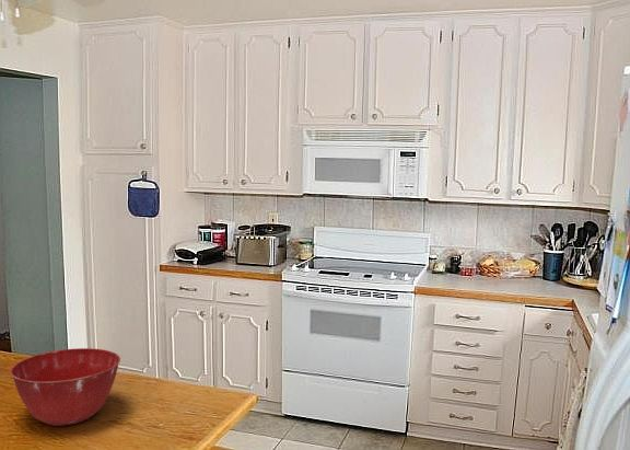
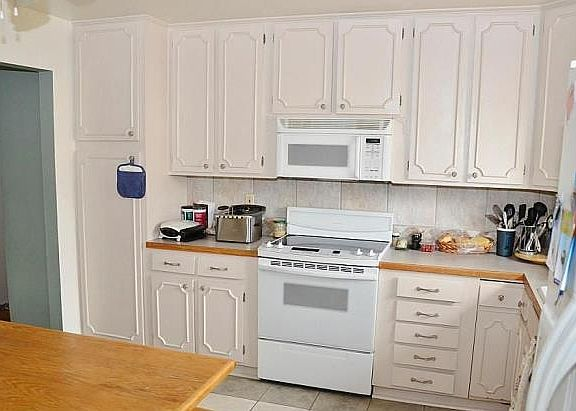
- mixing bowl (67, 389)
